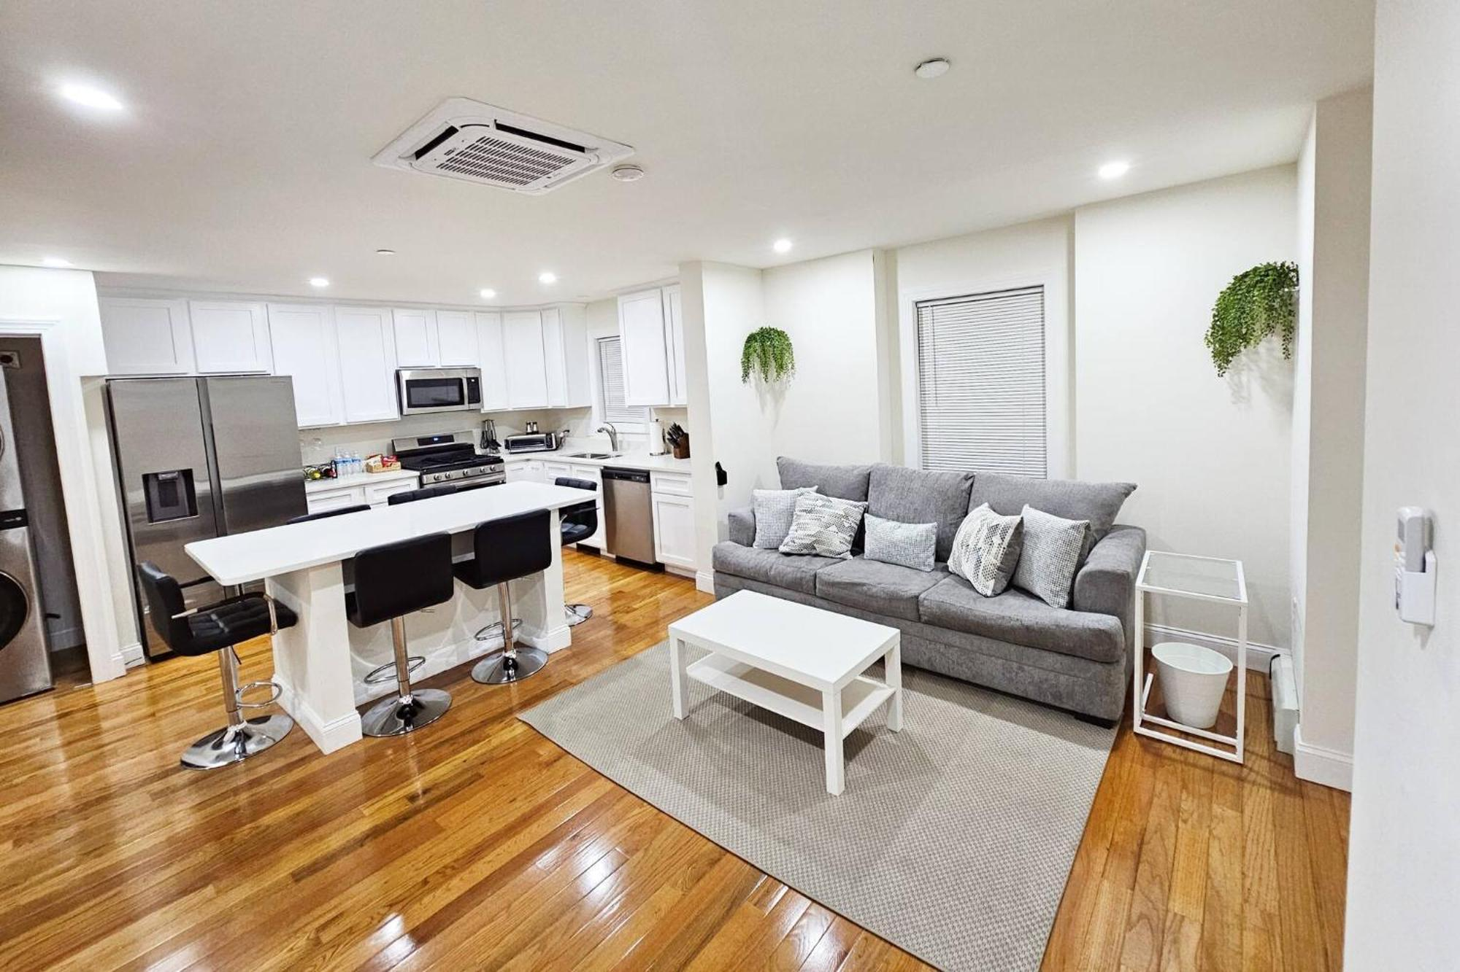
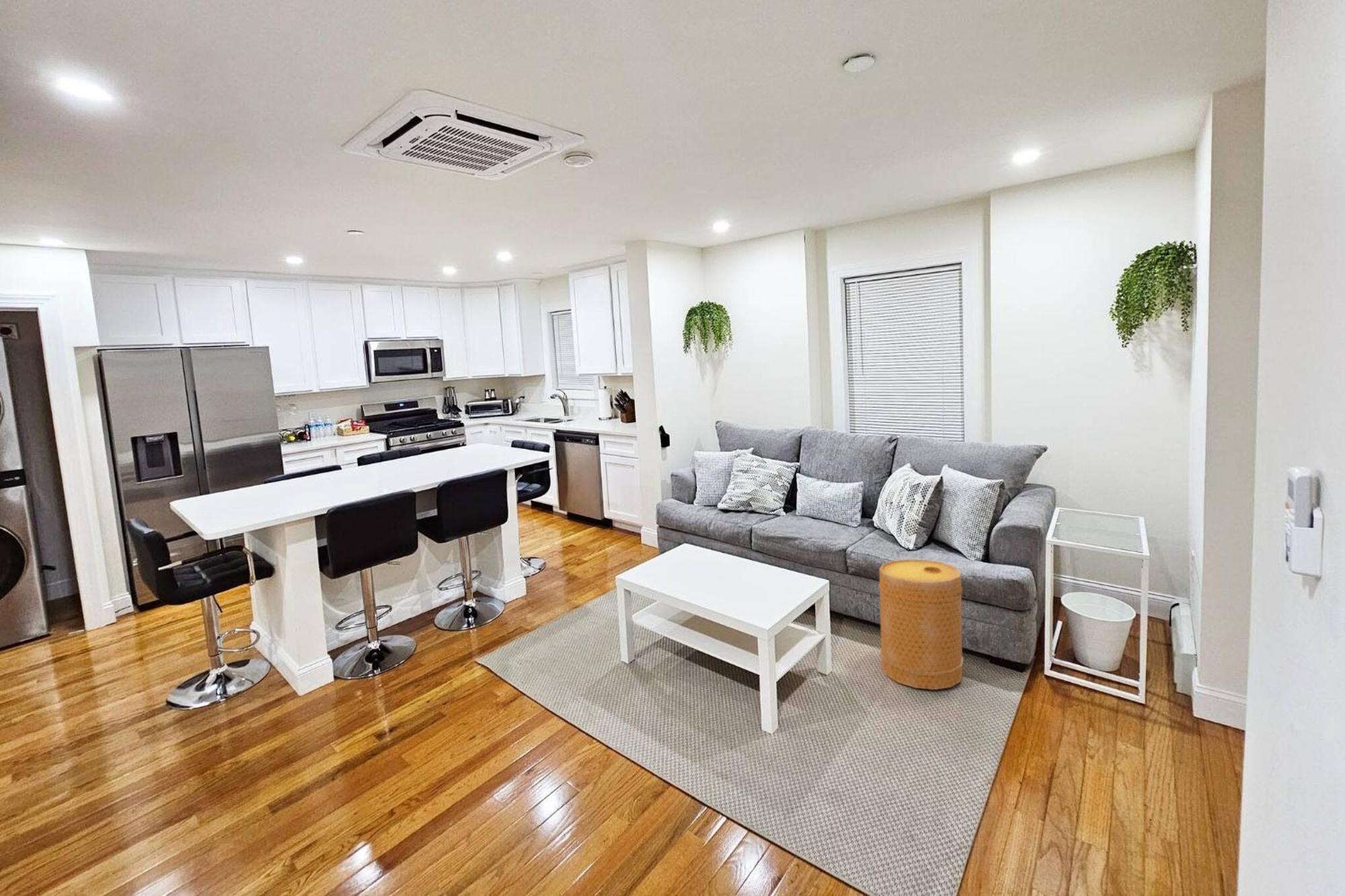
+ basket (920, 620)
